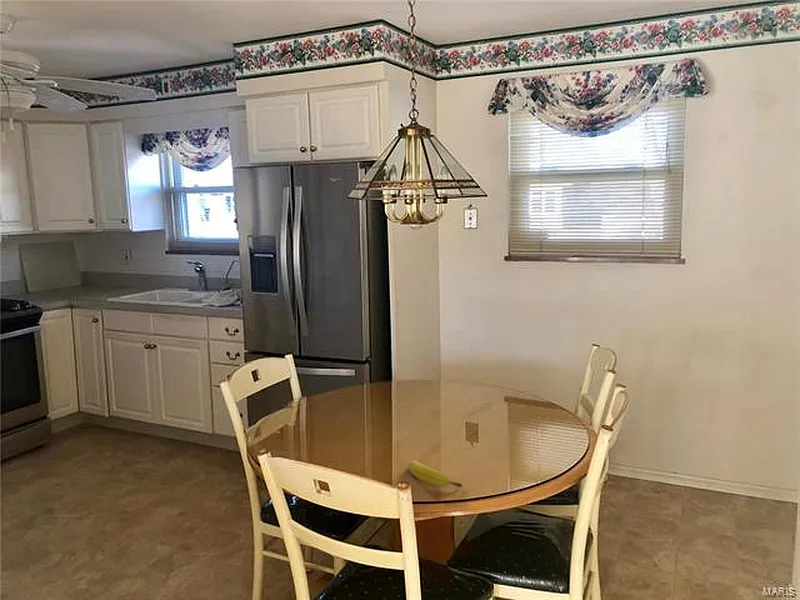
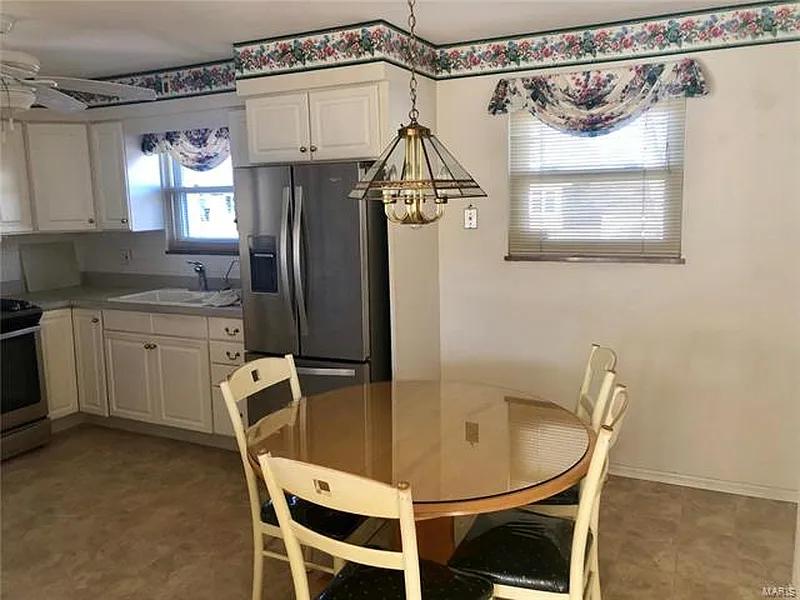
- fruit (427, 471)
